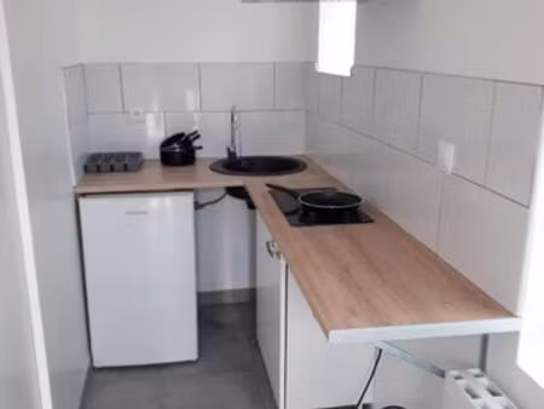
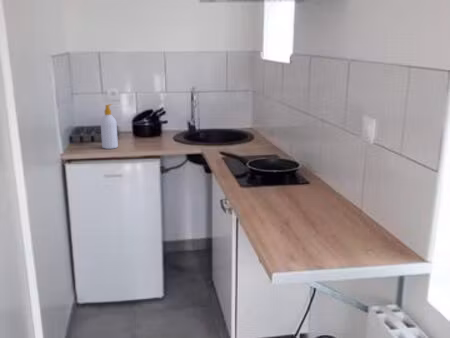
+ soap bottle (109, 126)
